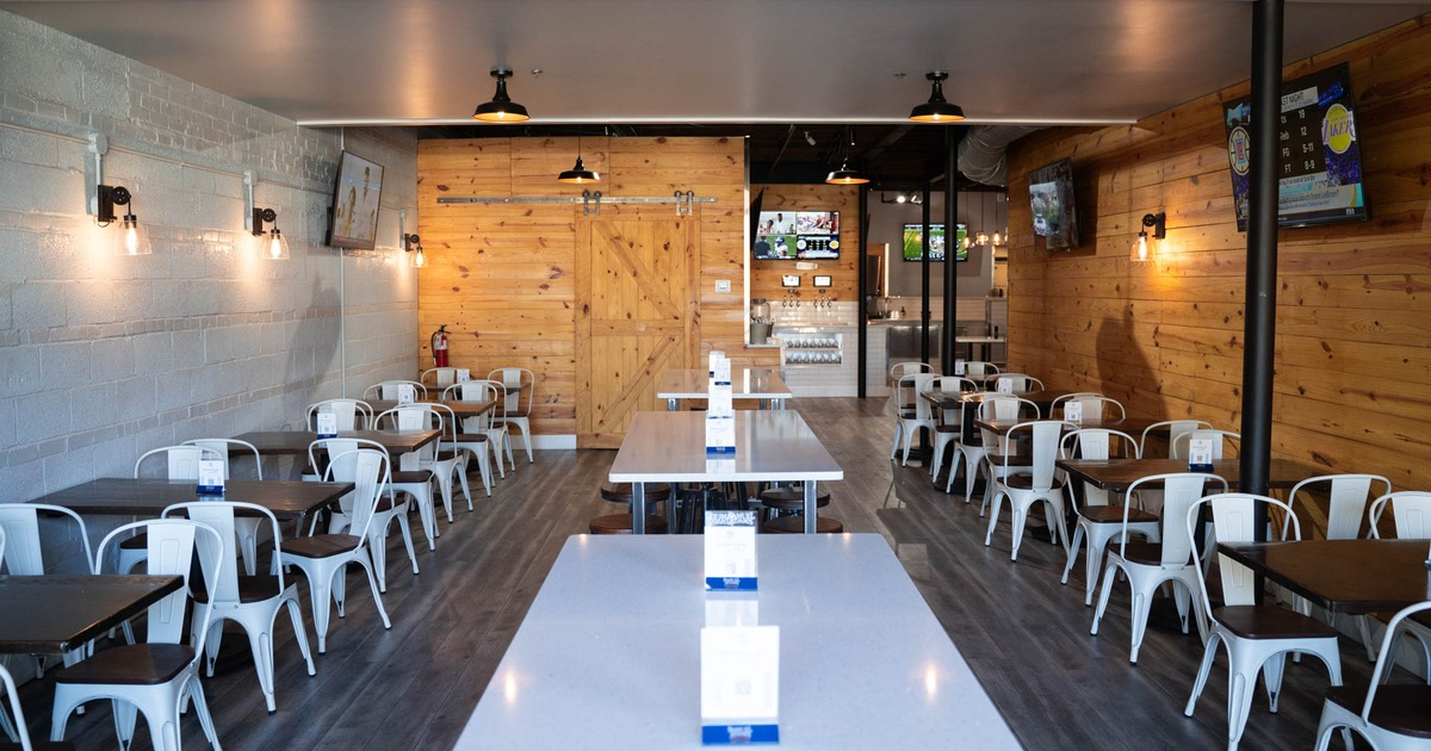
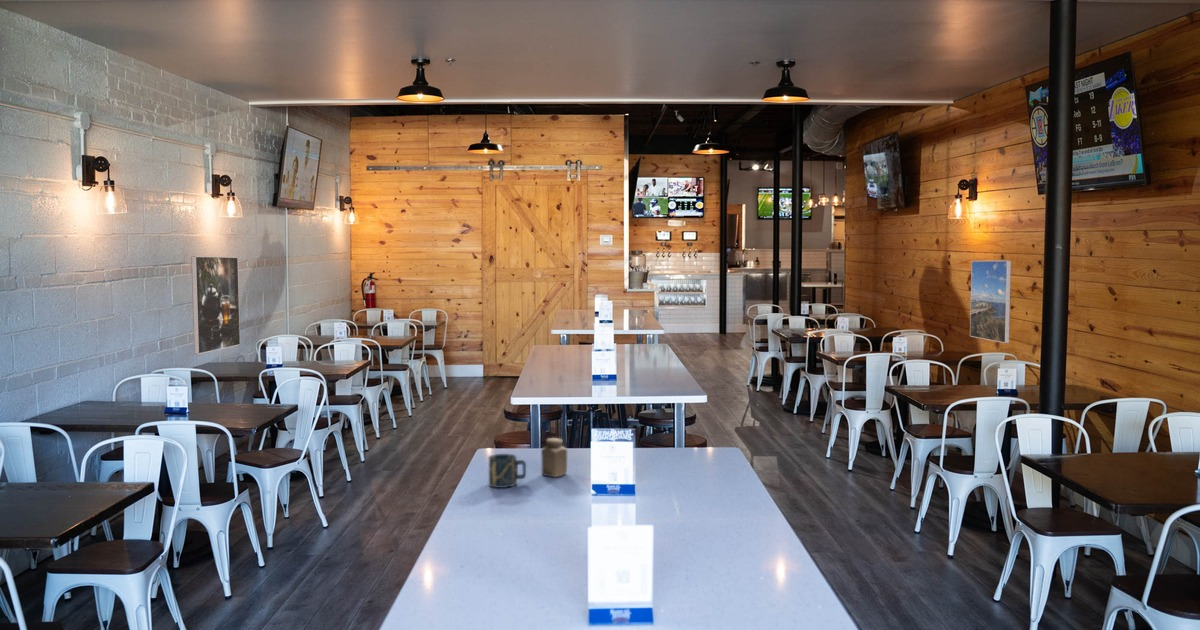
+ salt shaker (554, 456)
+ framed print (217, 303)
+ cup (507, 470)
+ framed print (989, 300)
